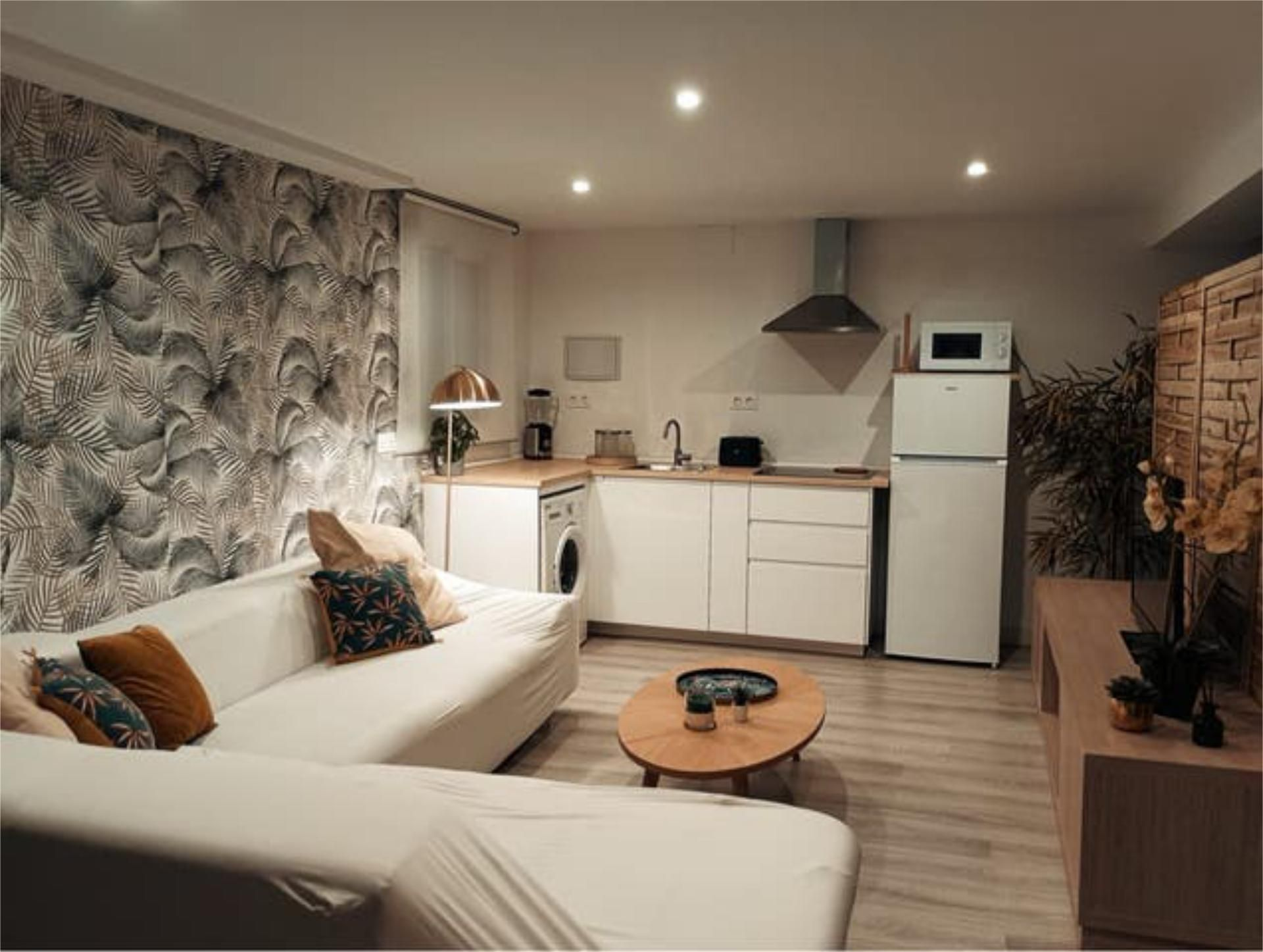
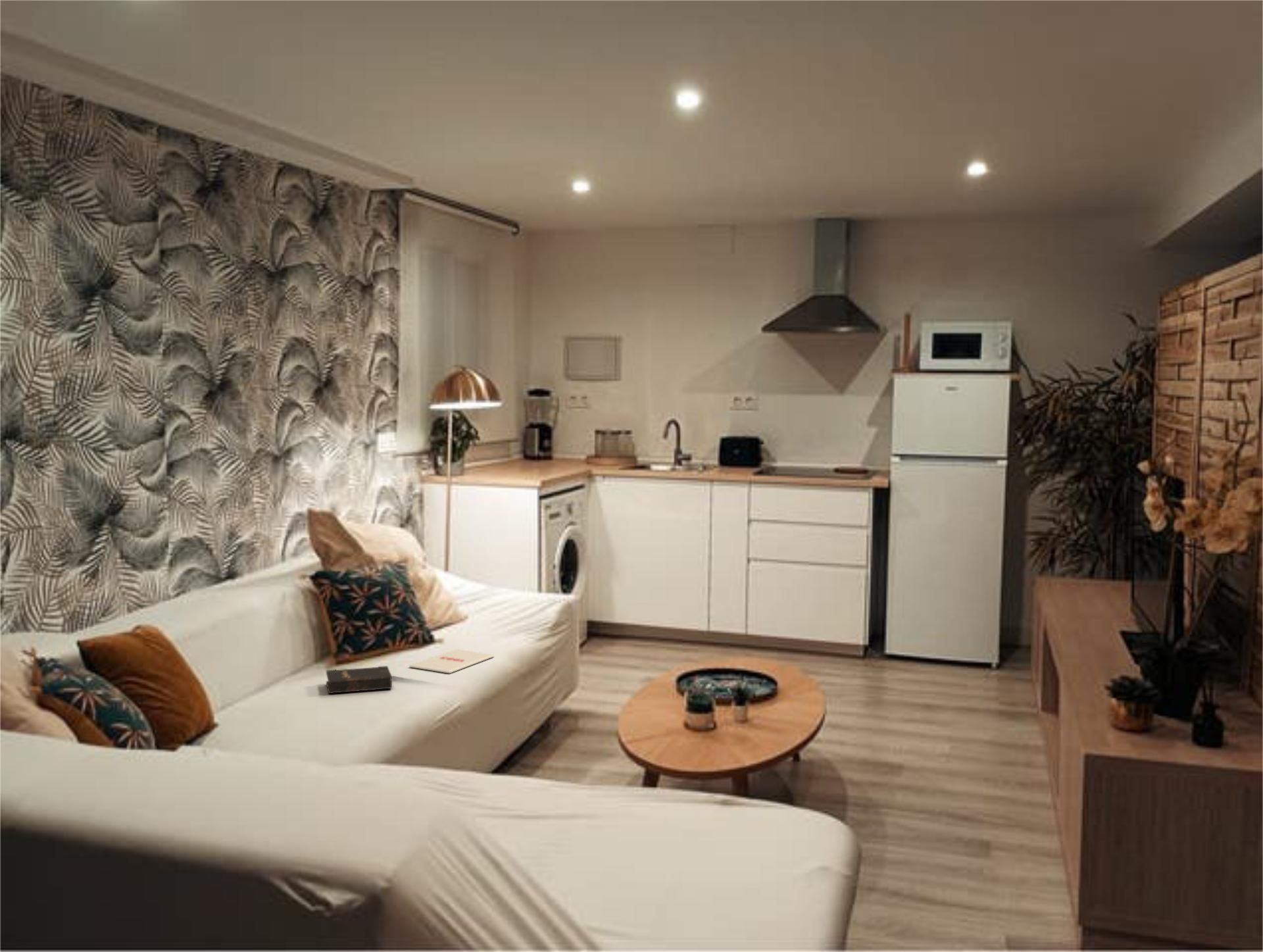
+ hardback book (359, 680)
+ magazine (453, 661)
